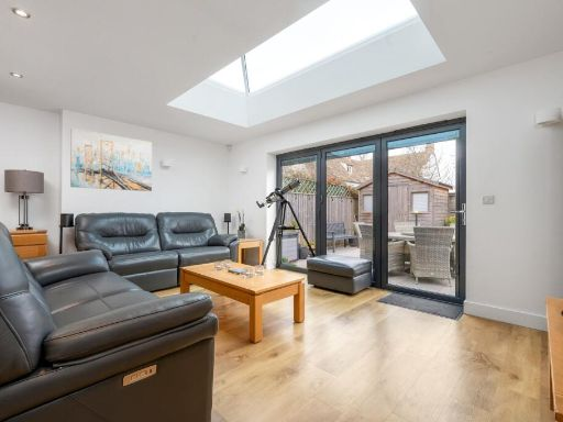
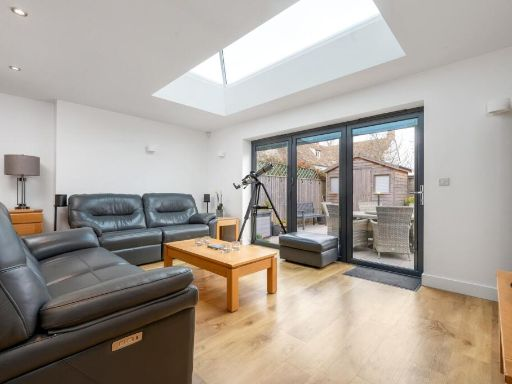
- wall art (114, 163)
